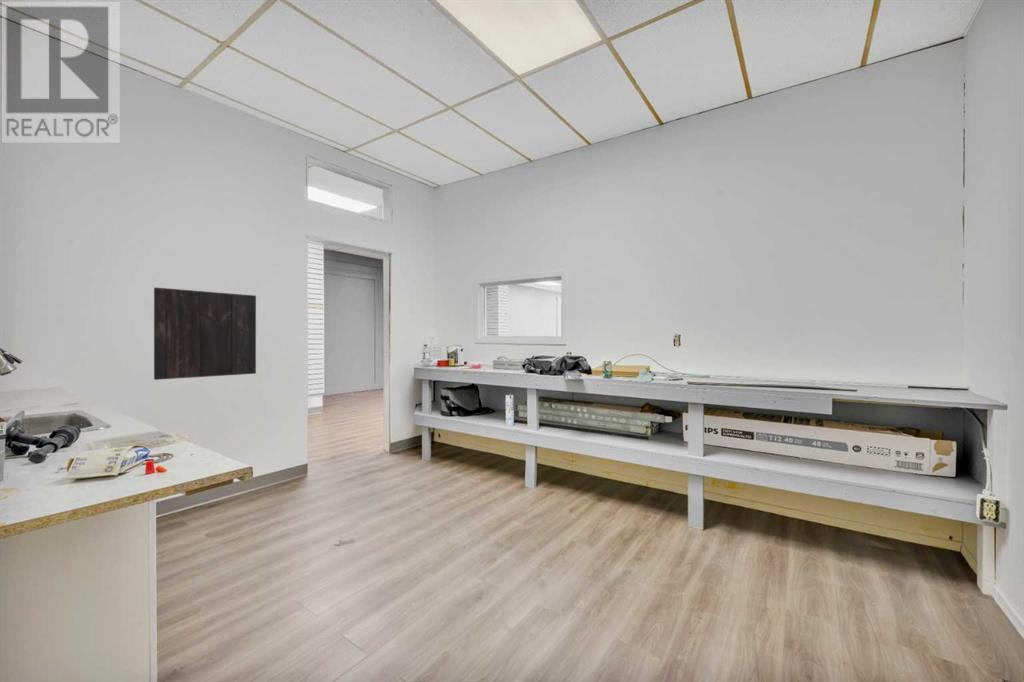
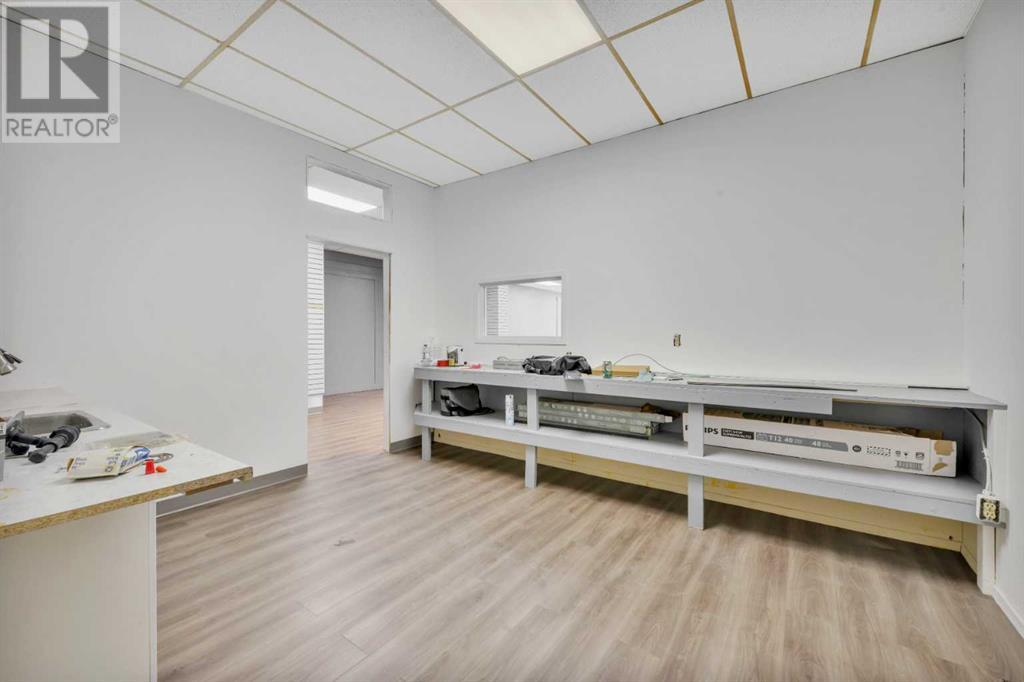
- display panel (209, 334)
